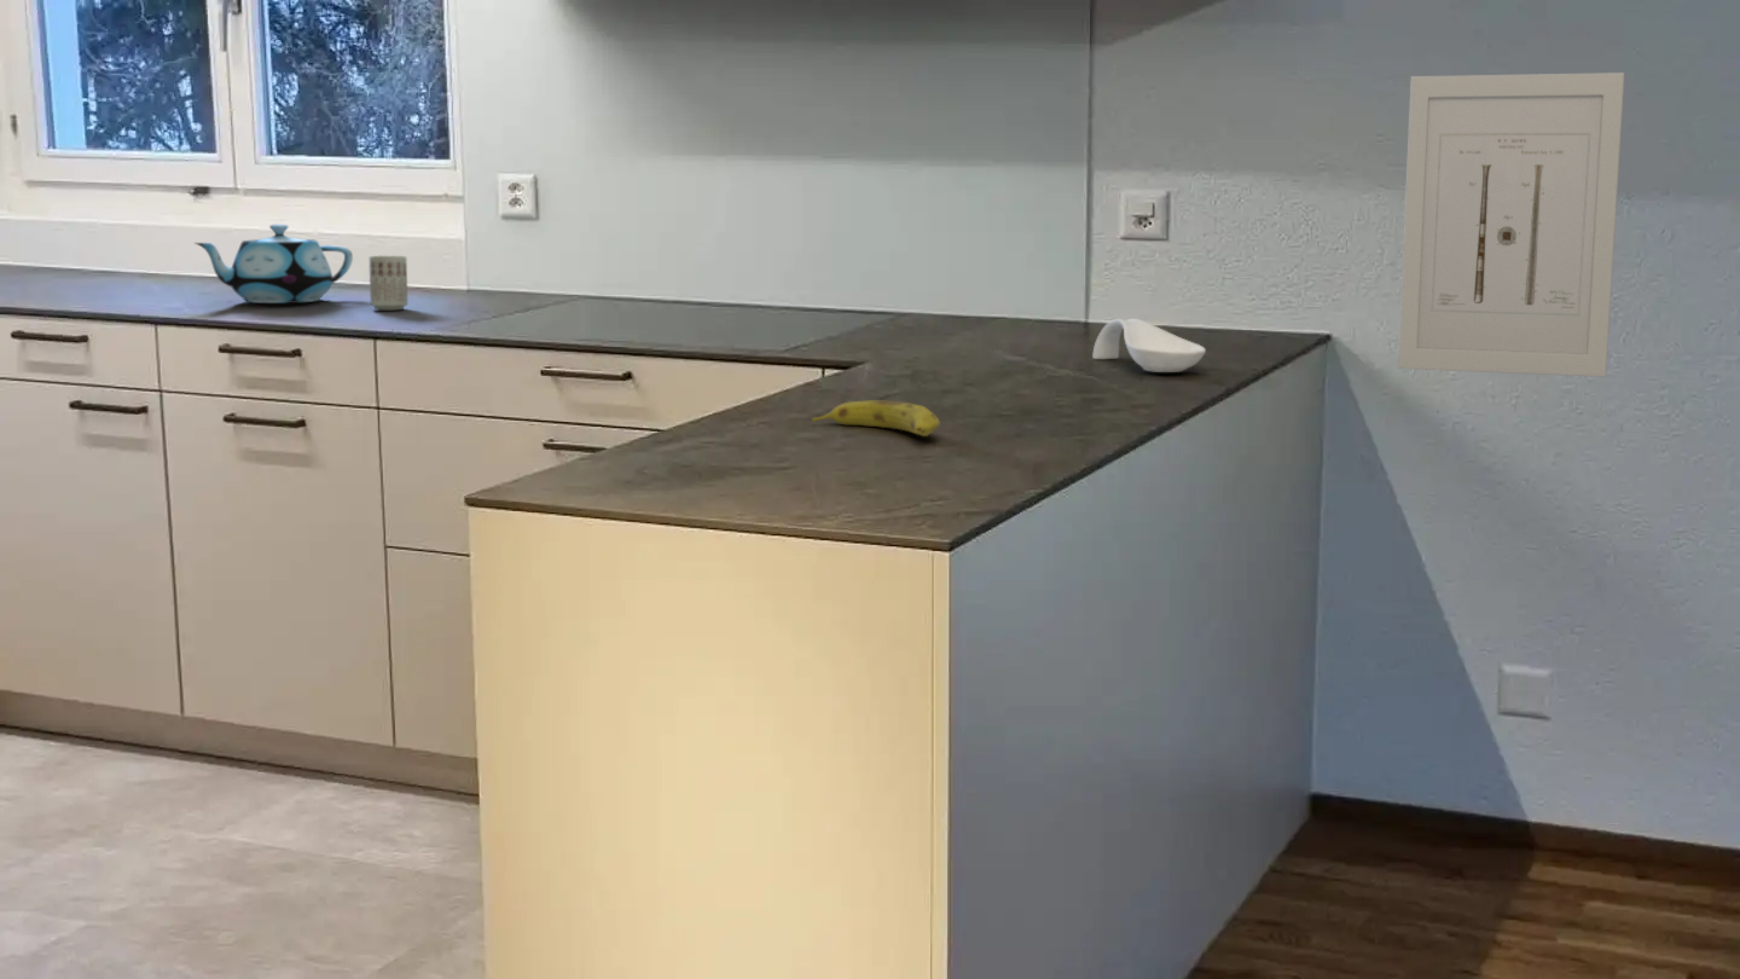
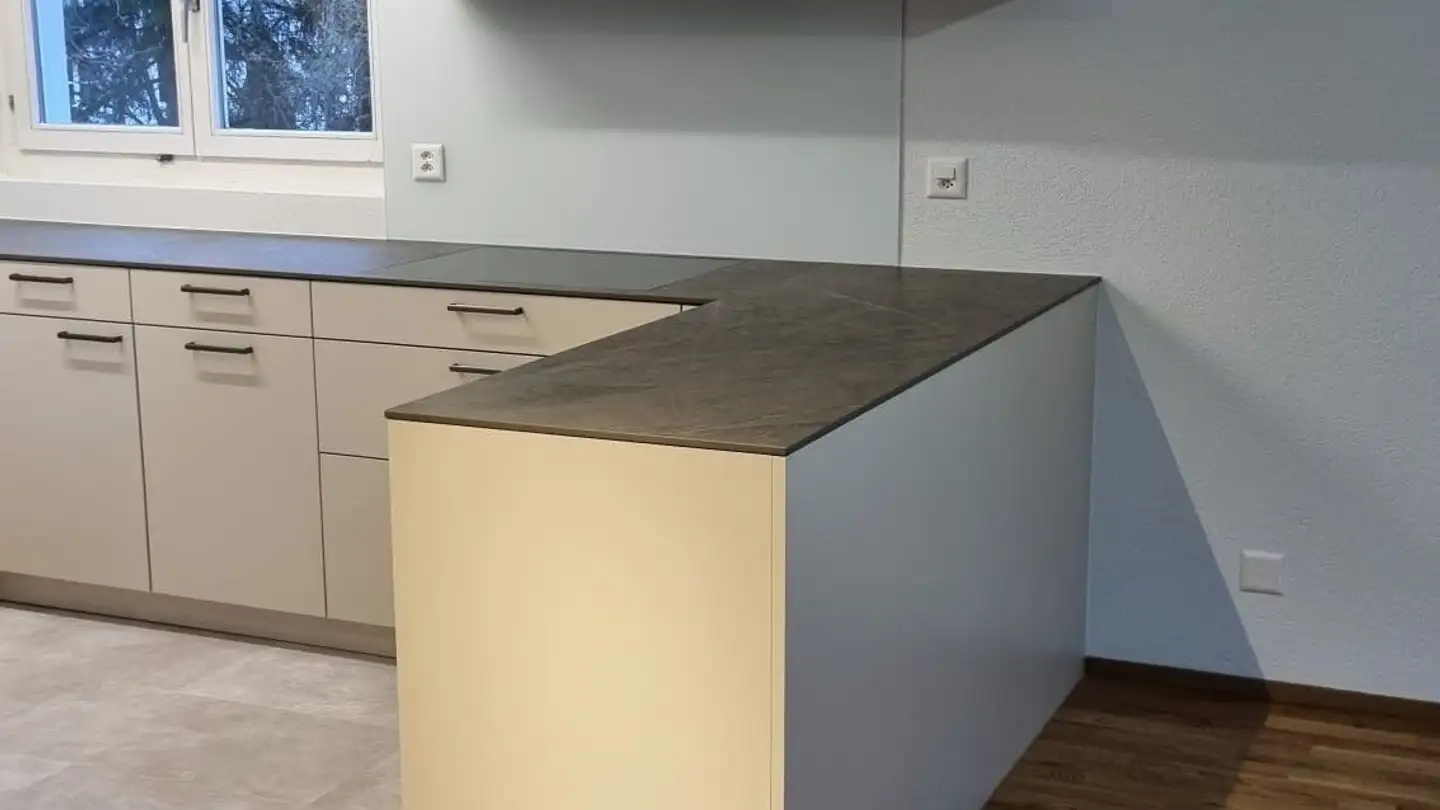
- spoon rest (1143, 343)
- wall art (1507, 225)
- cup (388, 282)
- fruit (884, 418)
- teapot (274, 263)
